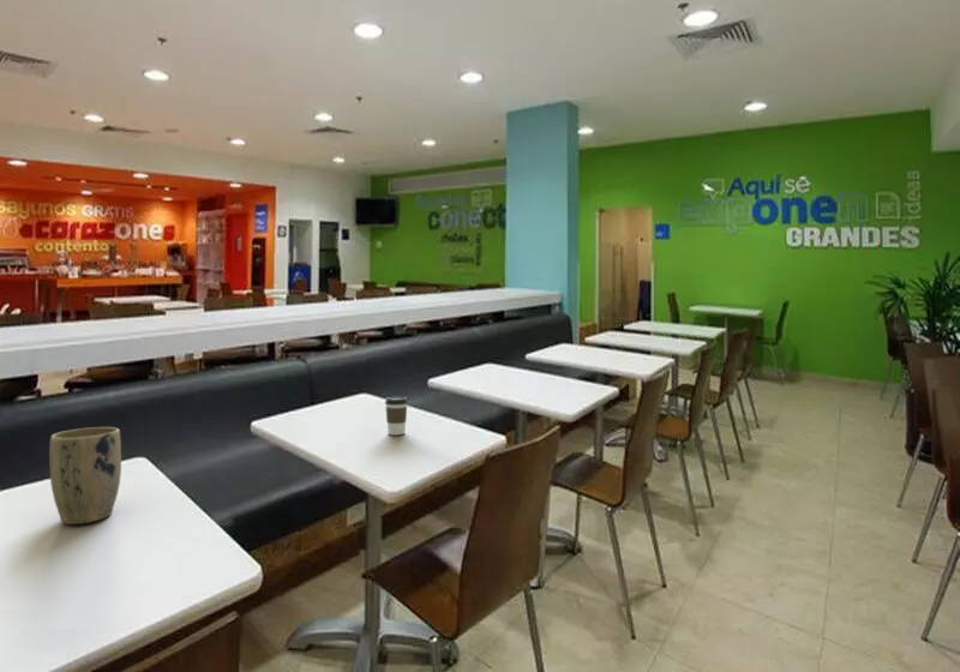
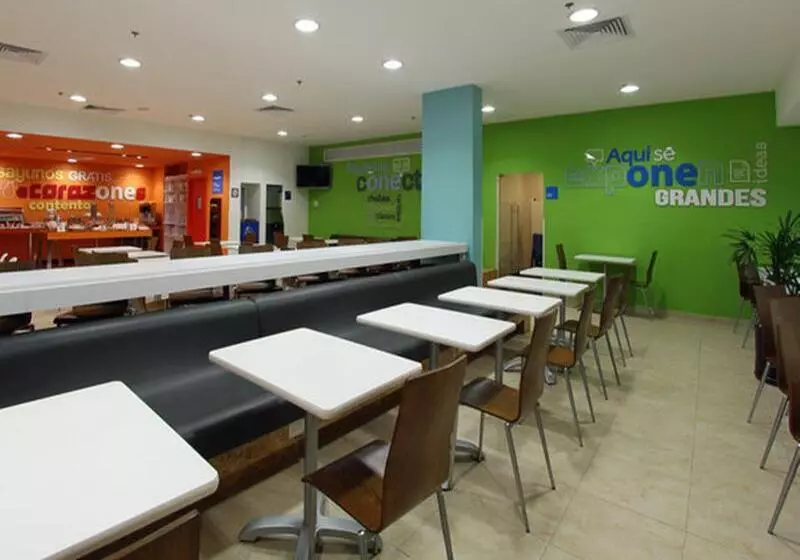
- plant pot (86, 474)
- coffee cup (396, 415)
